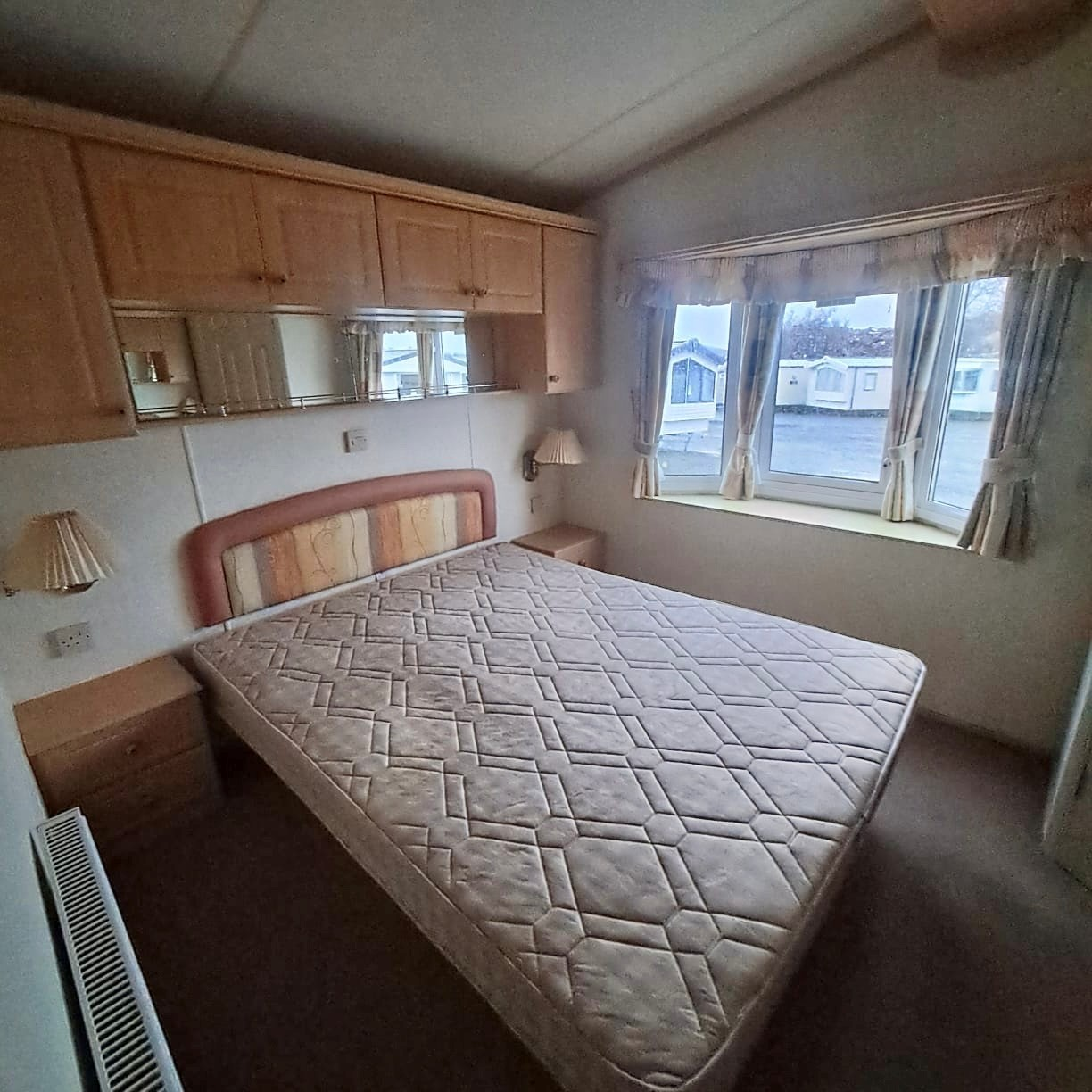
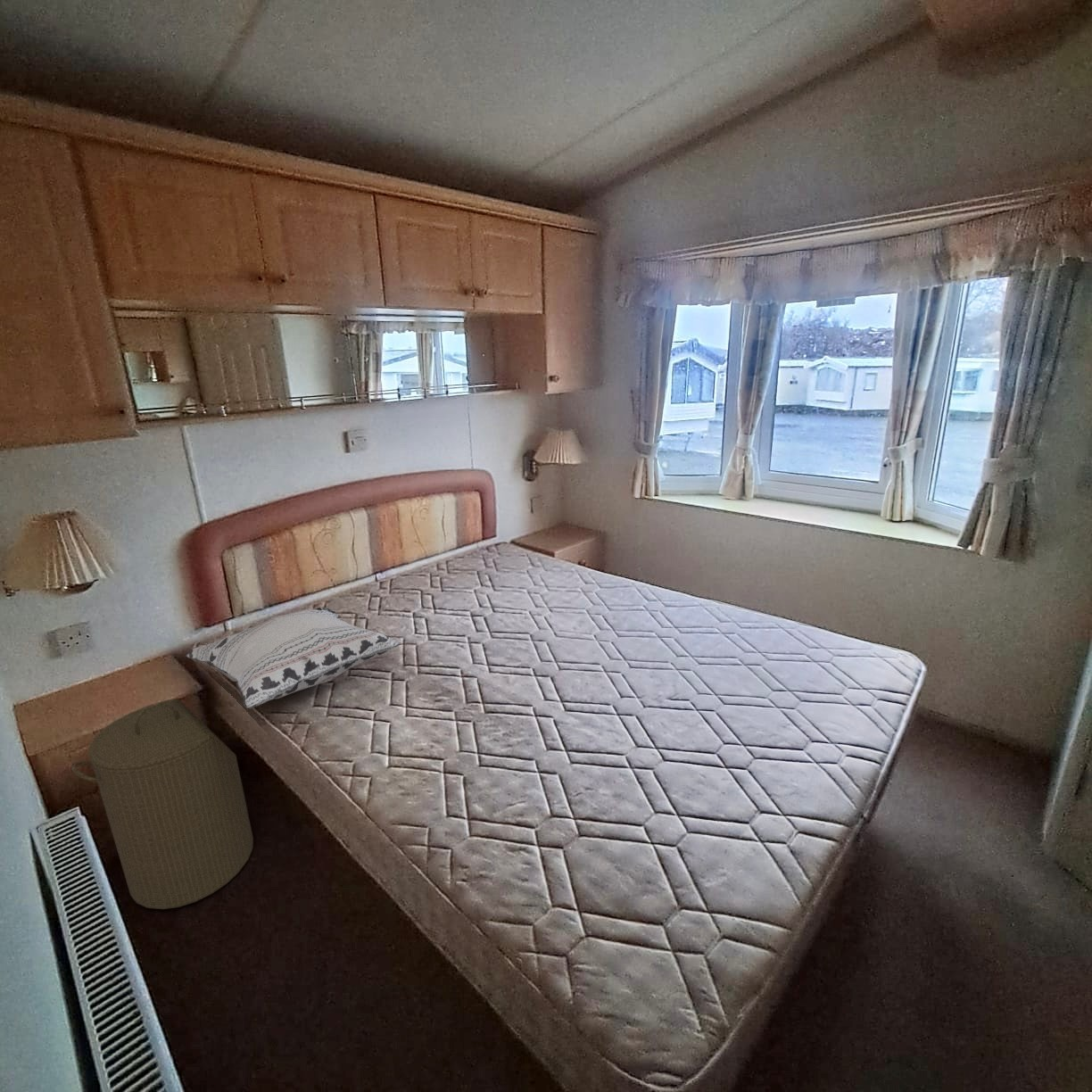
+ laundry hamper (176, 787)
+ decorative pillow (294, 649)
